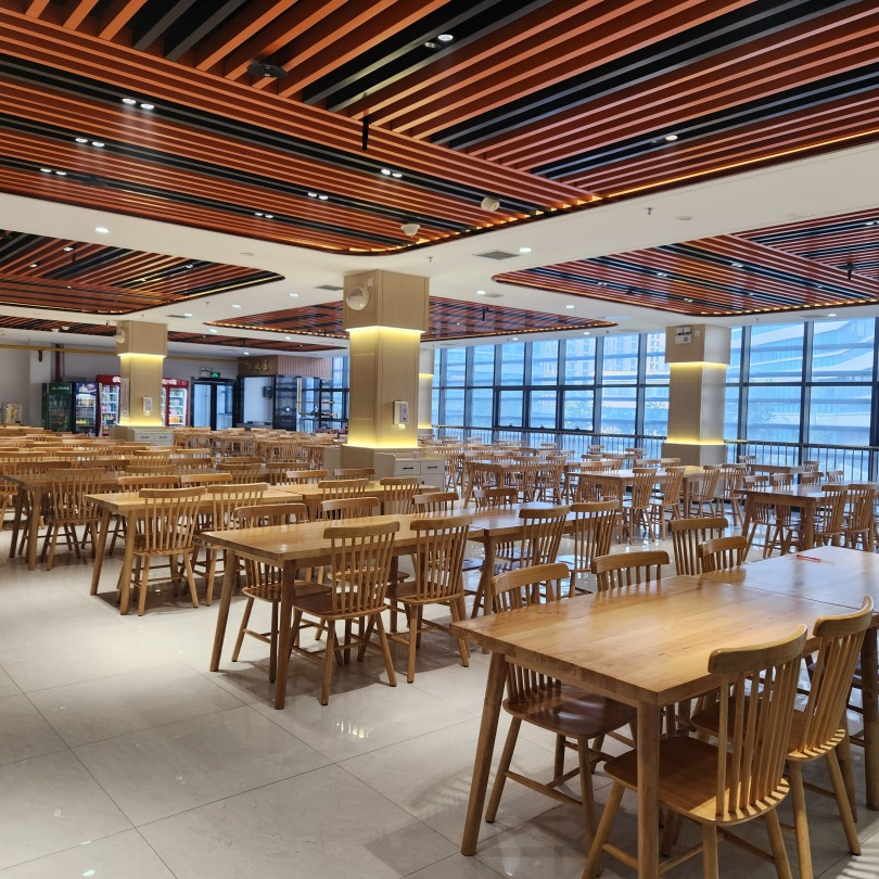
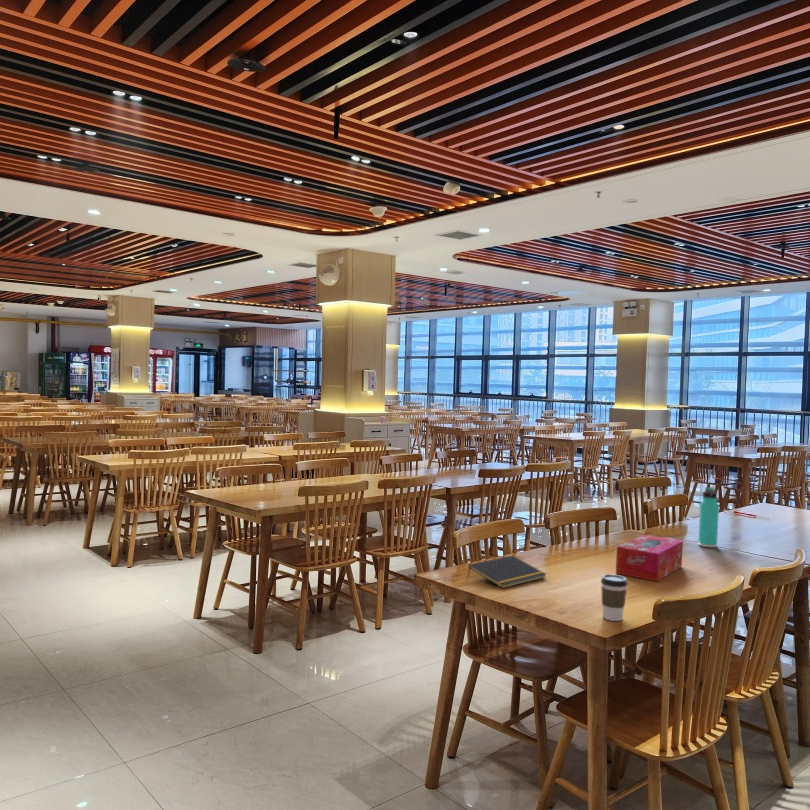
+ notepad (507, 571)
+ coffee cup (613, 597)
+ thermos bottle (708, 516)
+ tissue box (650, 556)
